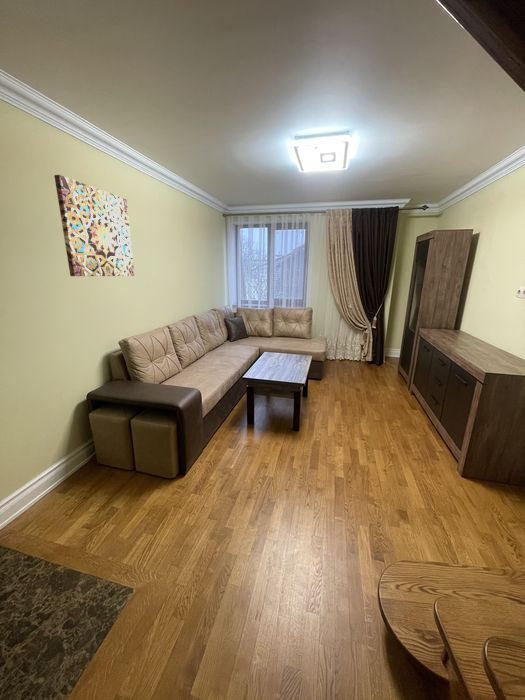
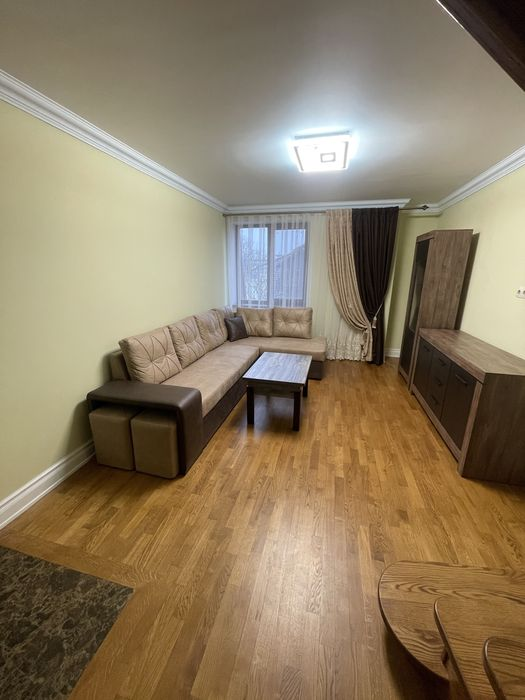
- wall art (100, 234)
